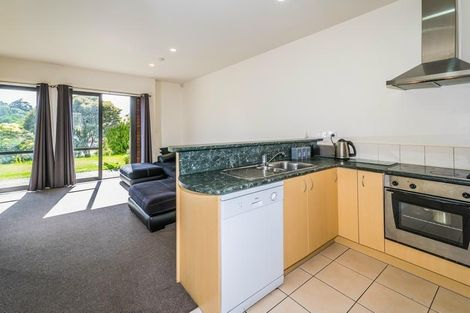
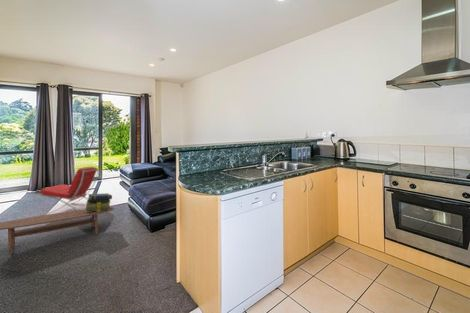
+ lounge chair (73, 188)
+ stack of books (99, 201)
+ coffee table (57, 227)
